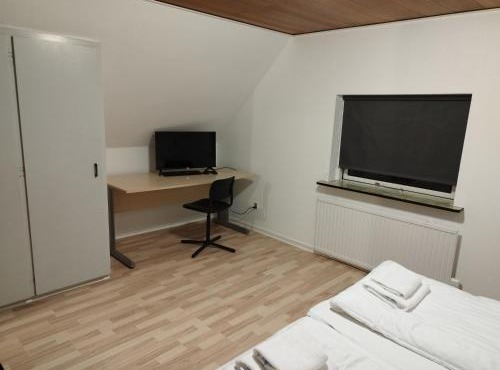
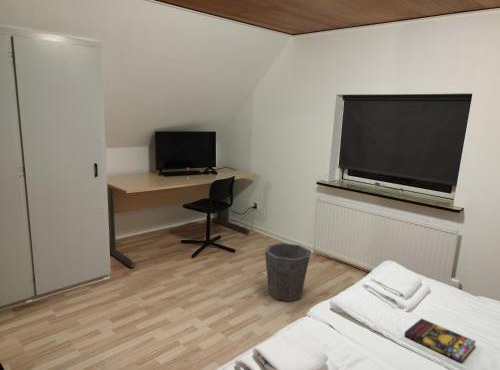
+ book (439, 338)
+ waste bin (286, 272)
